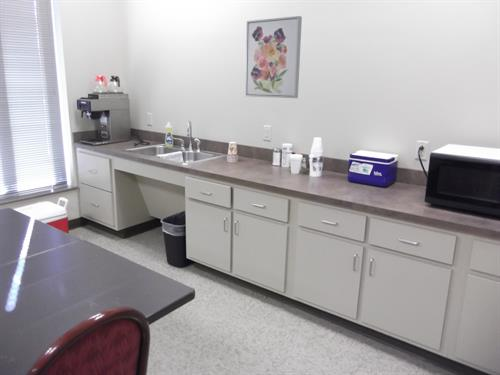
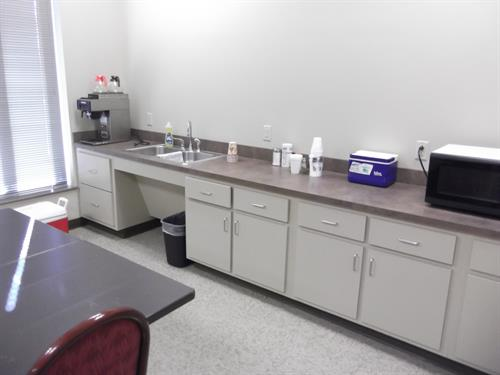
- wall art (271, 58)
